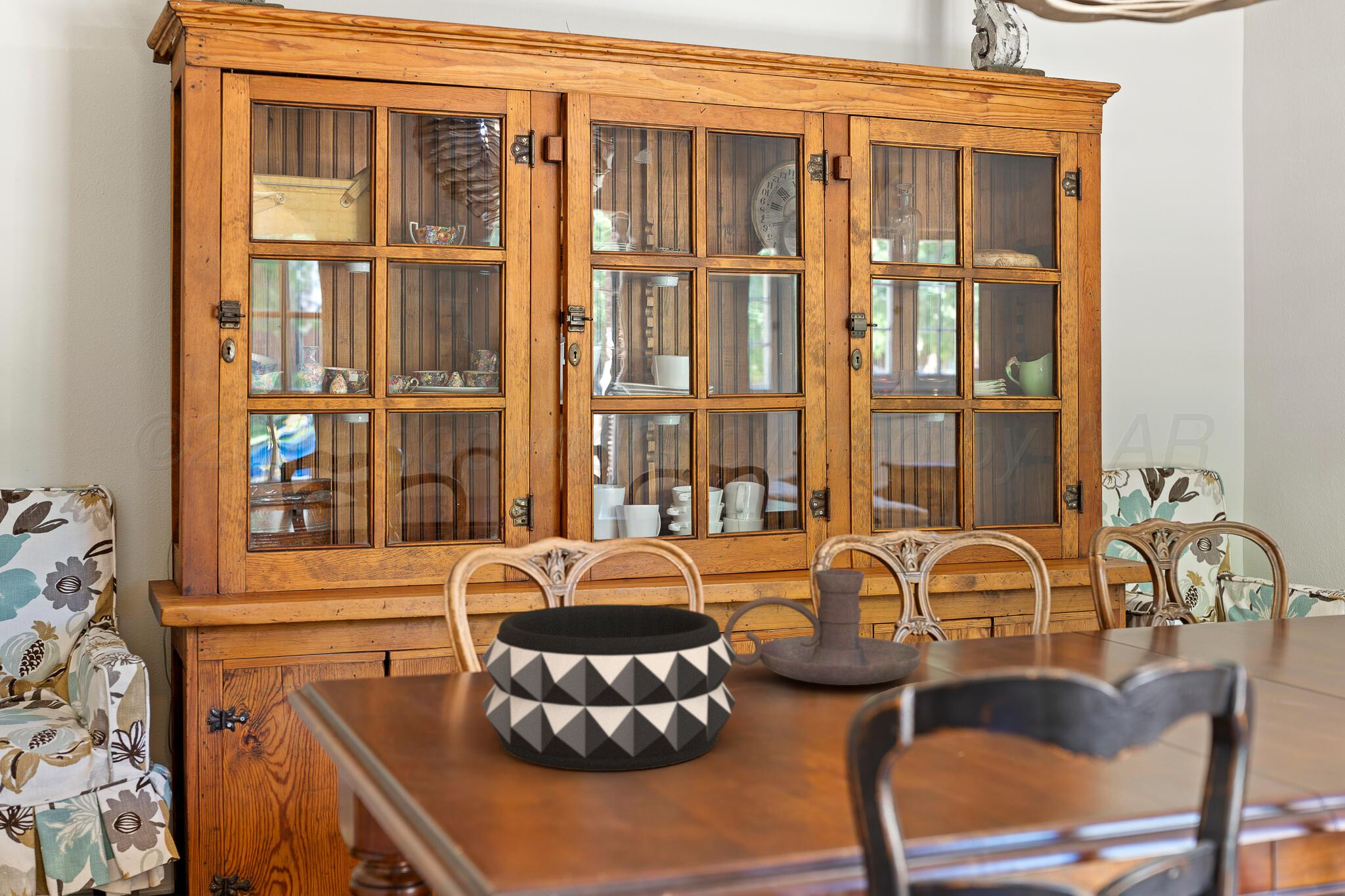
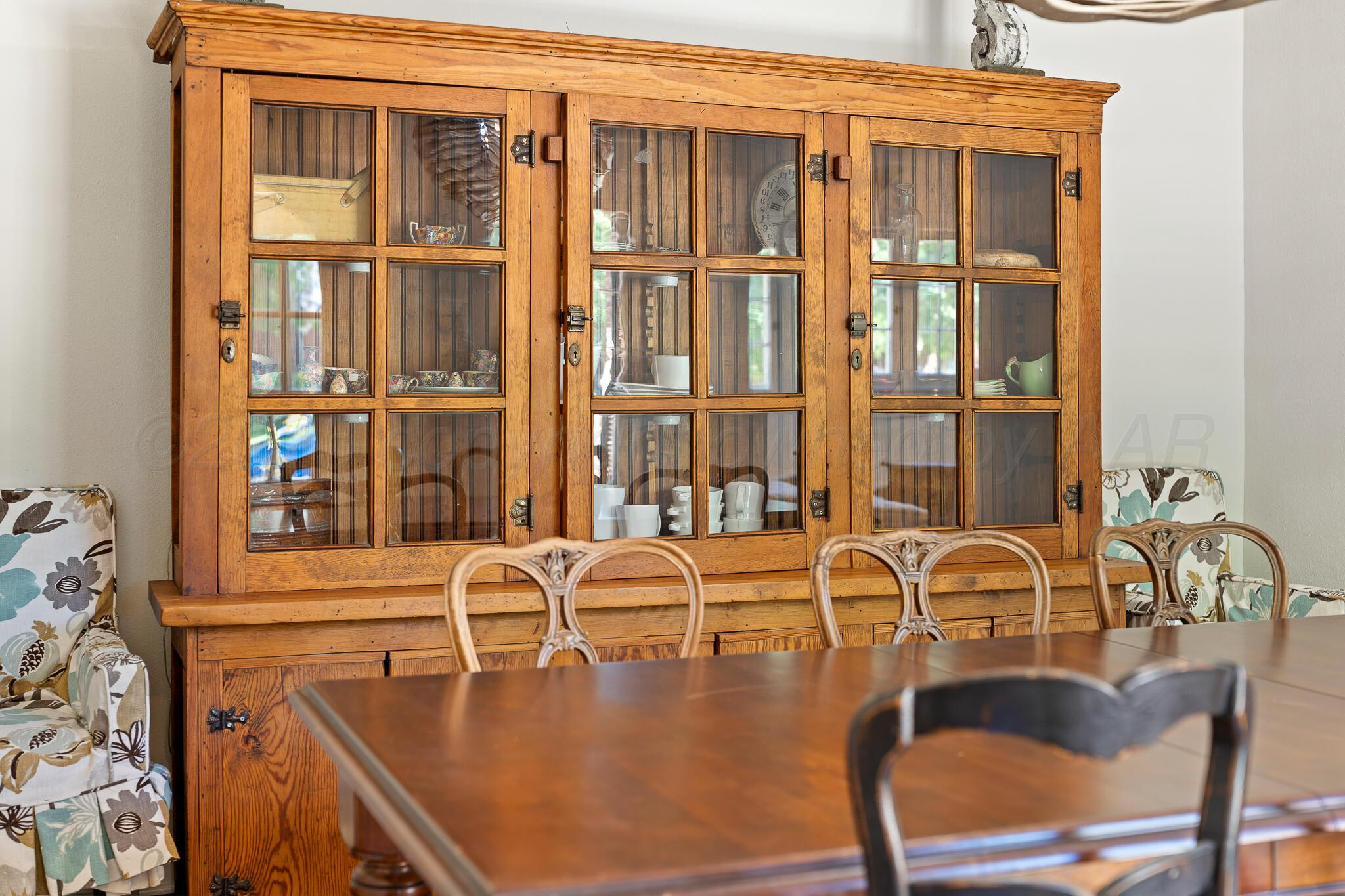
- decorative bowl (609, 680)
- candle holder (821, 626)
